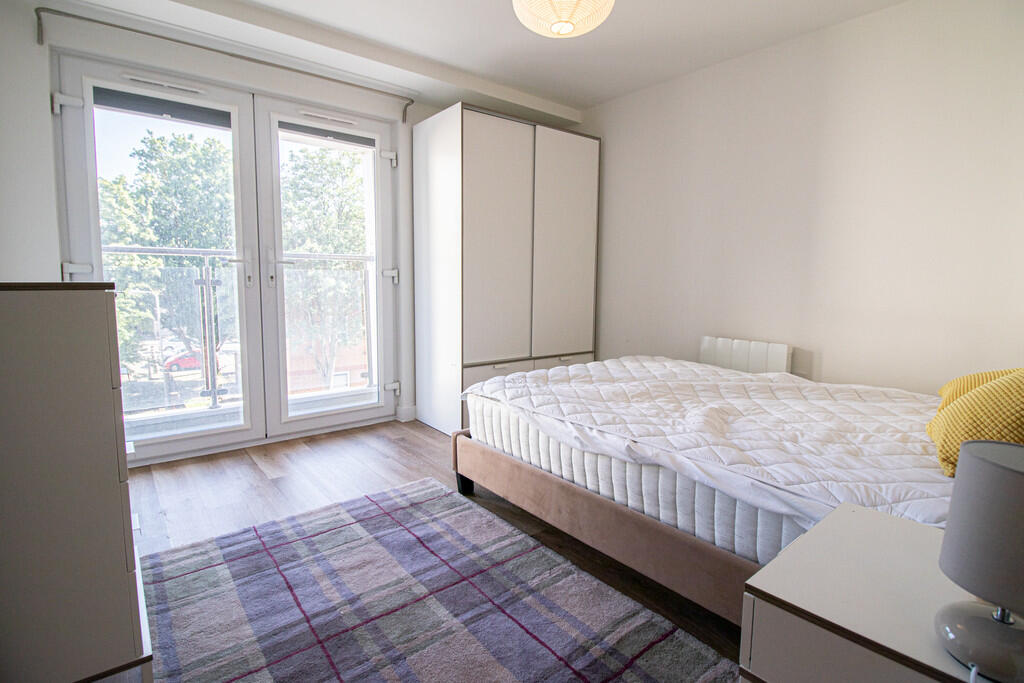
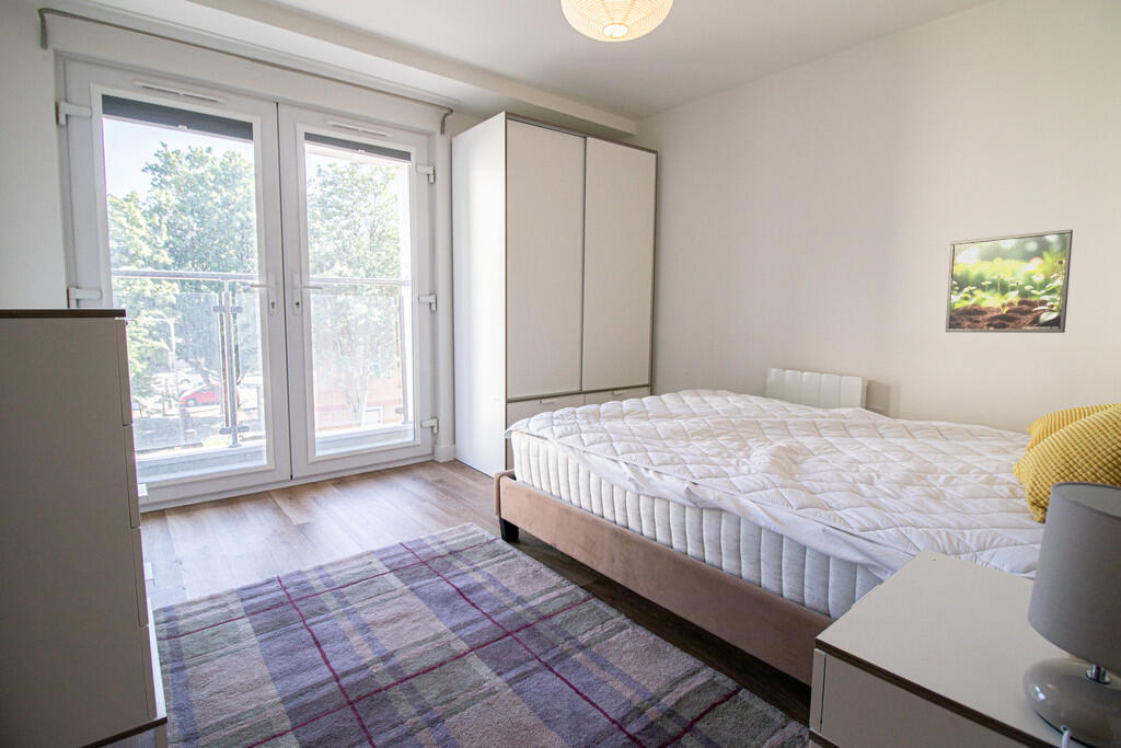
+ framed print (1004, 284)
